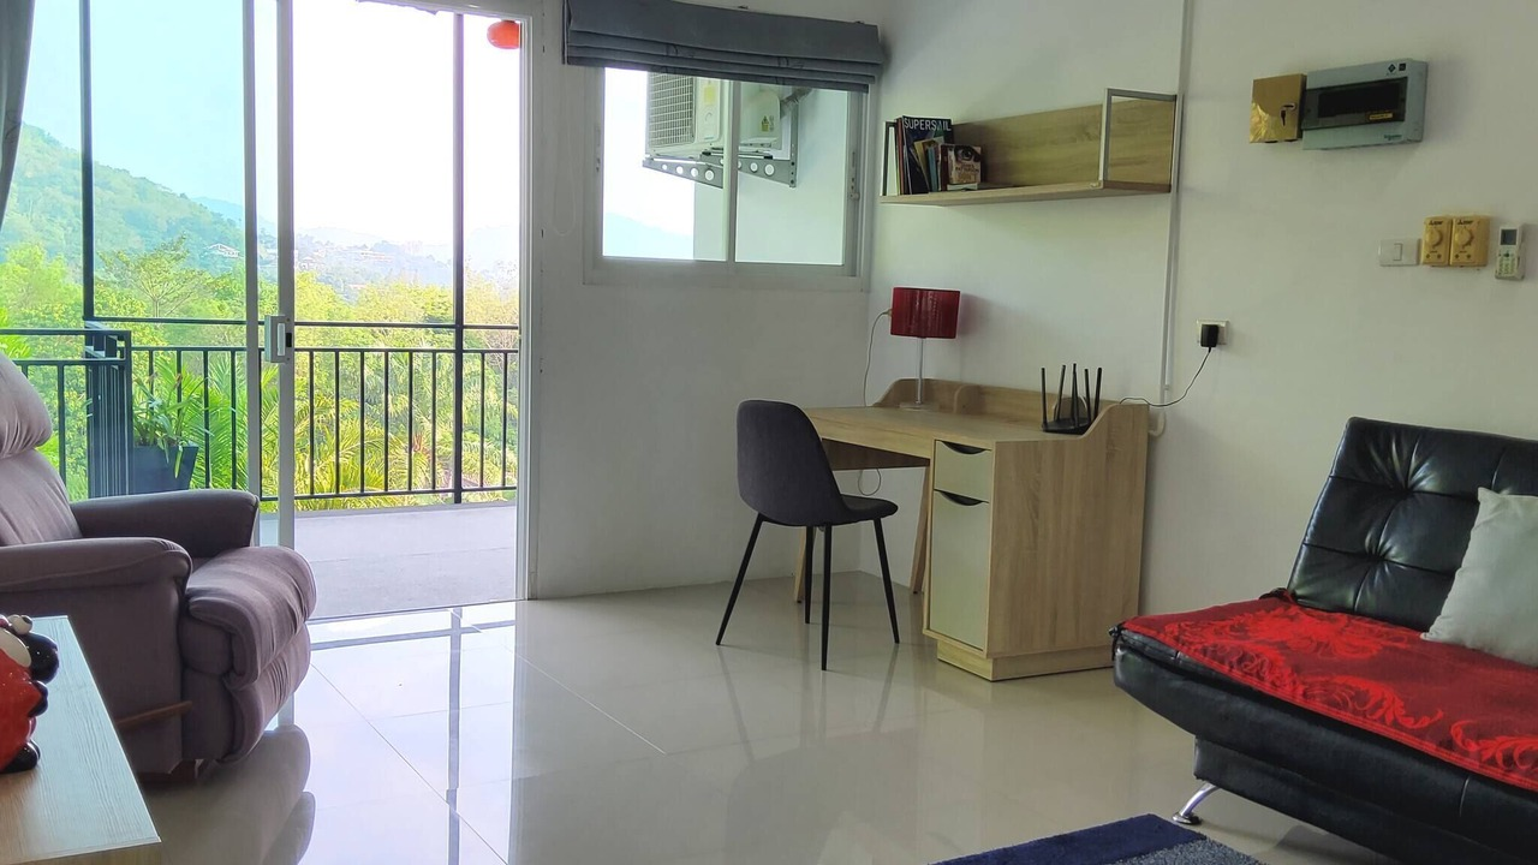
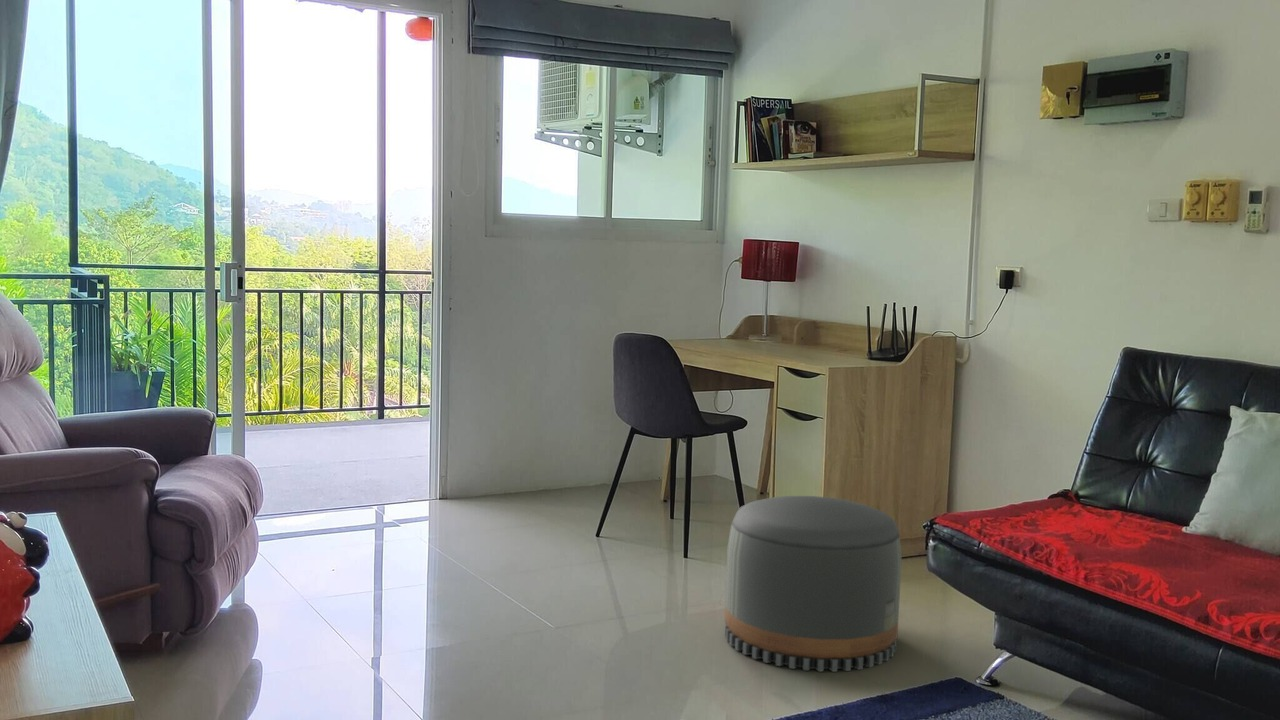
+ pouf (812, 570)
